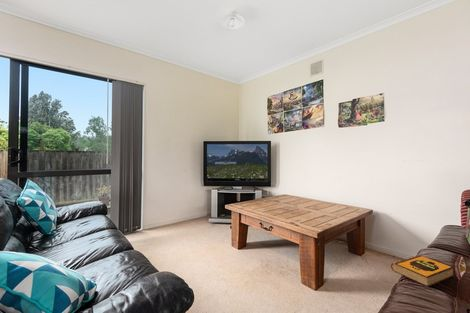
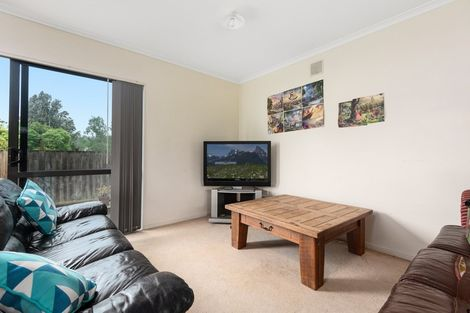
- hardback book (421, 268)
